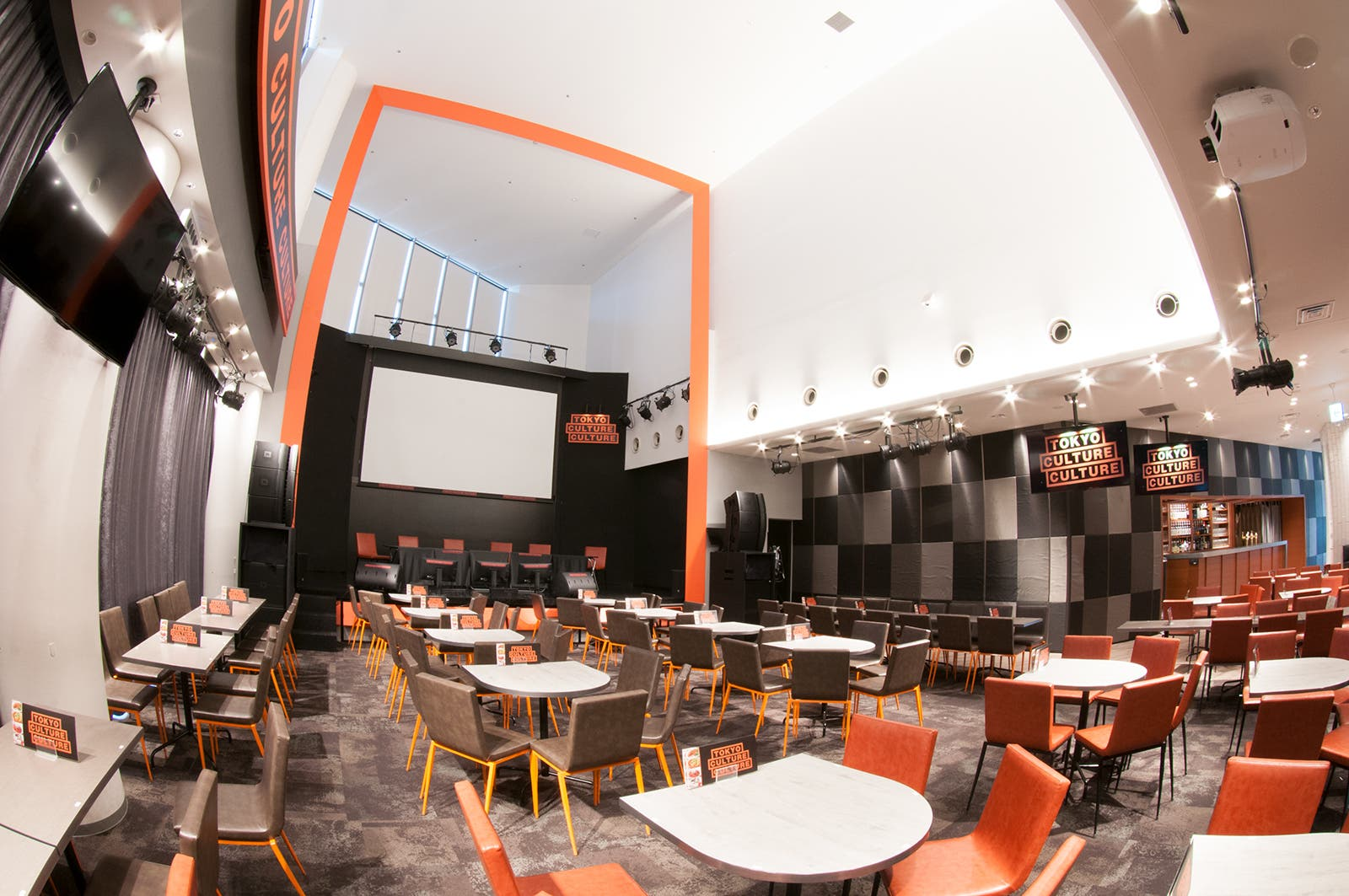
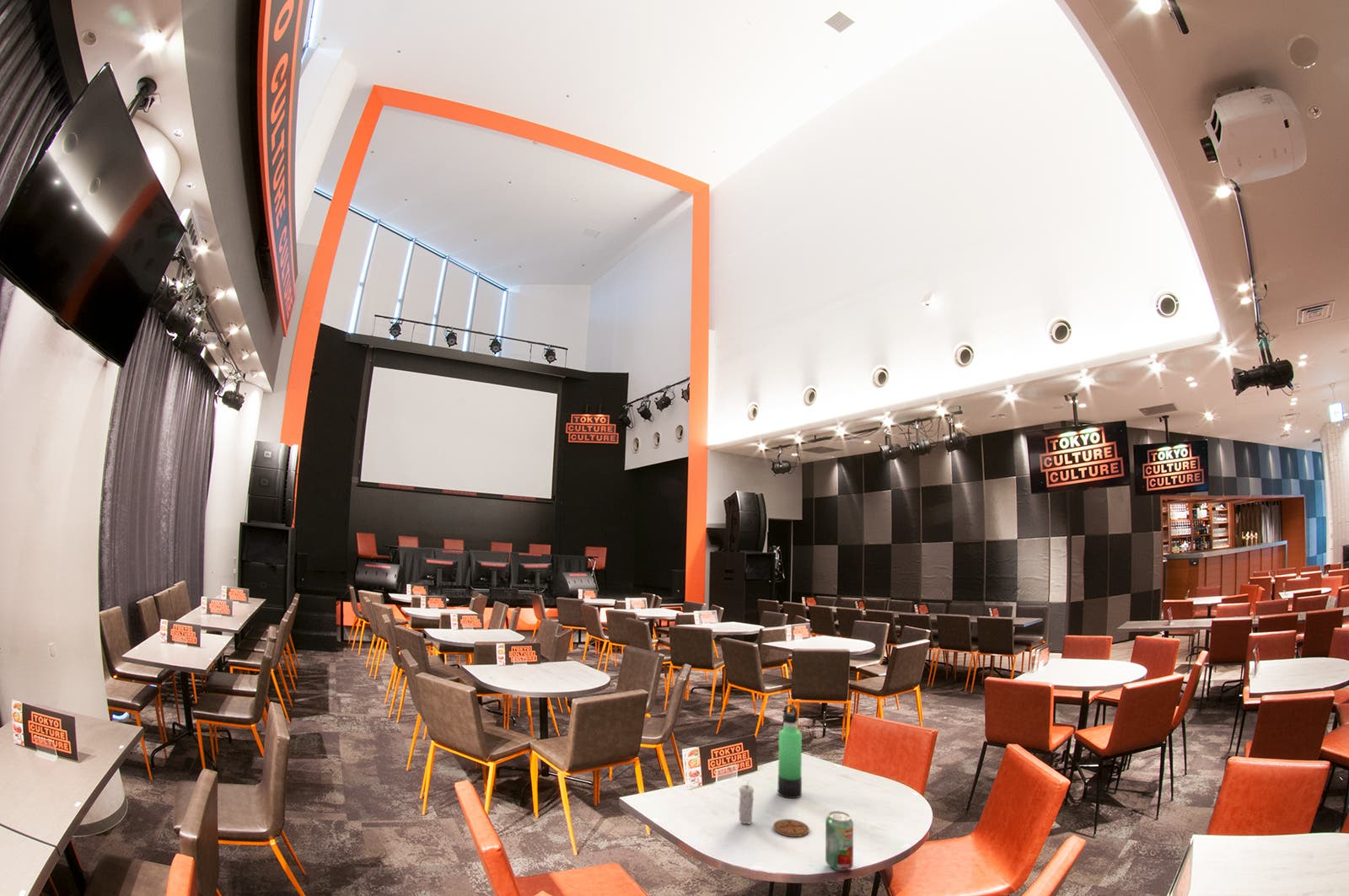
+ candle (746, 800)
+ beverage can (839, 840)
+ thermos bottle (790, 748)
+ coaster (791, 828)
